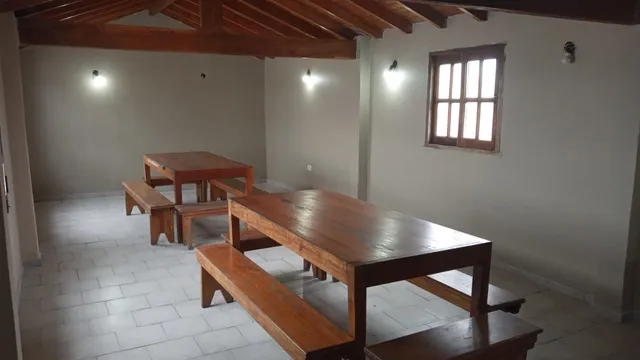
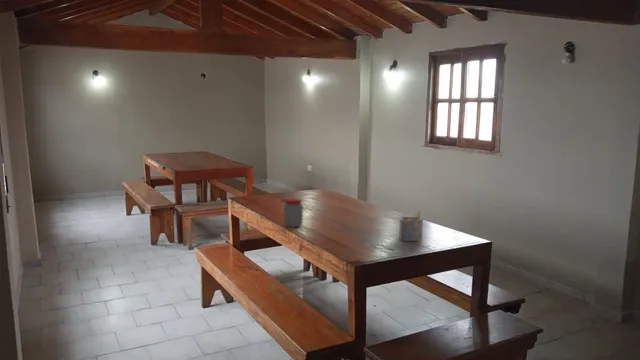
+ jar (293, 212)
+ napkin holder (410, 225)
